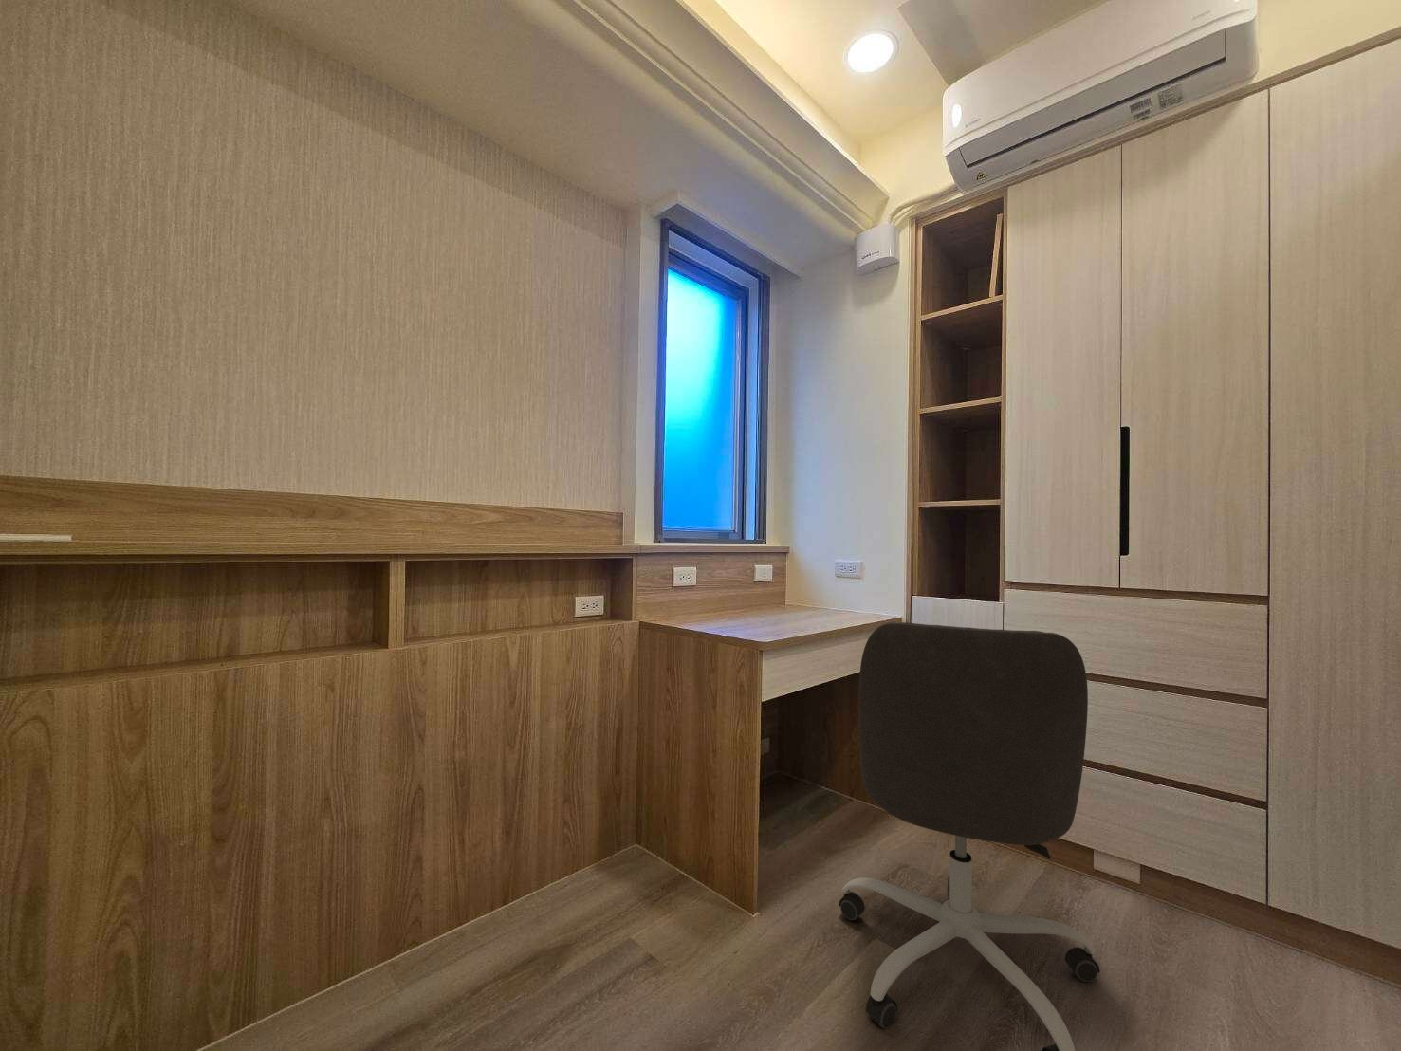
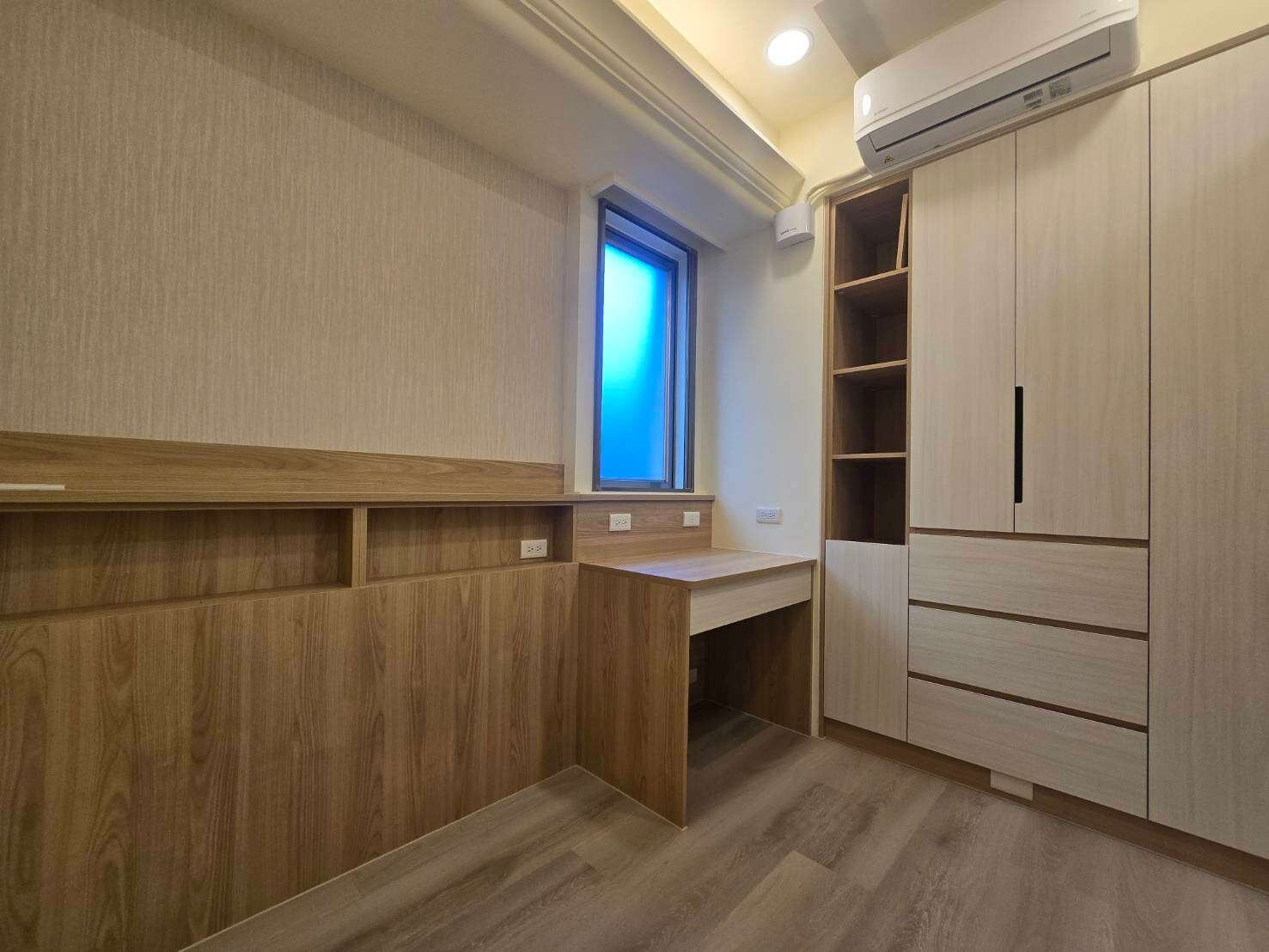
- office chair (959, 786)
